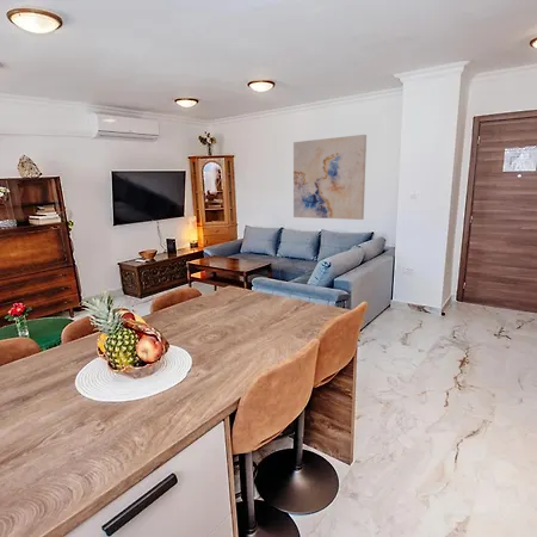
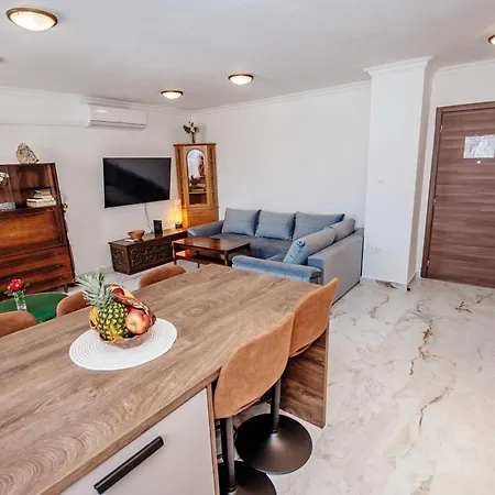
- wall art (327, 179)
